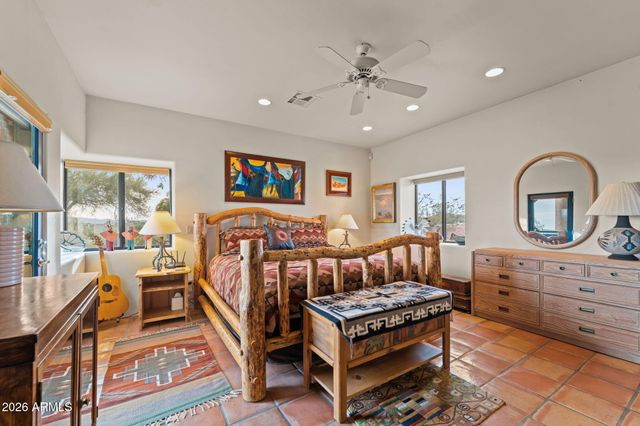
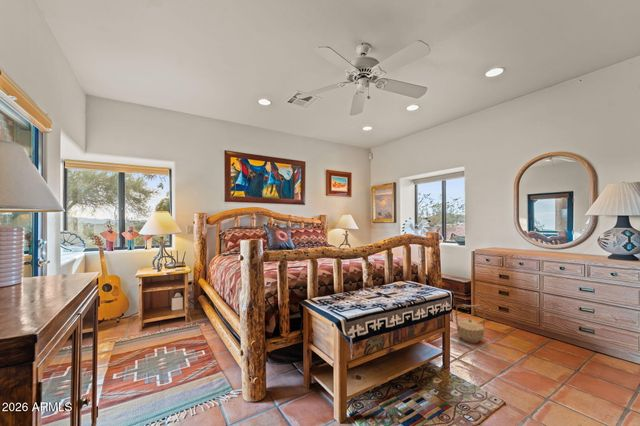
+ basket (470, 321)
